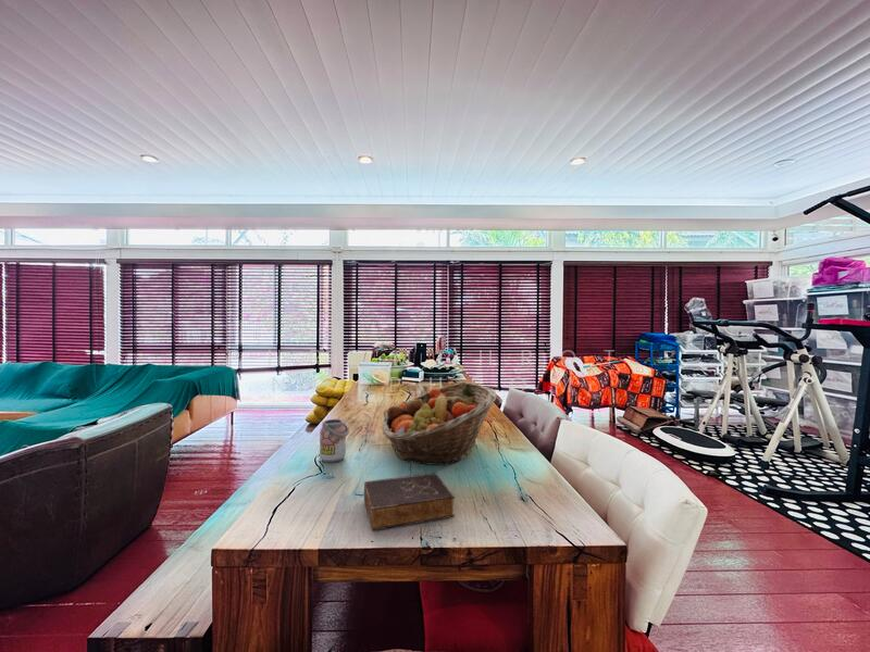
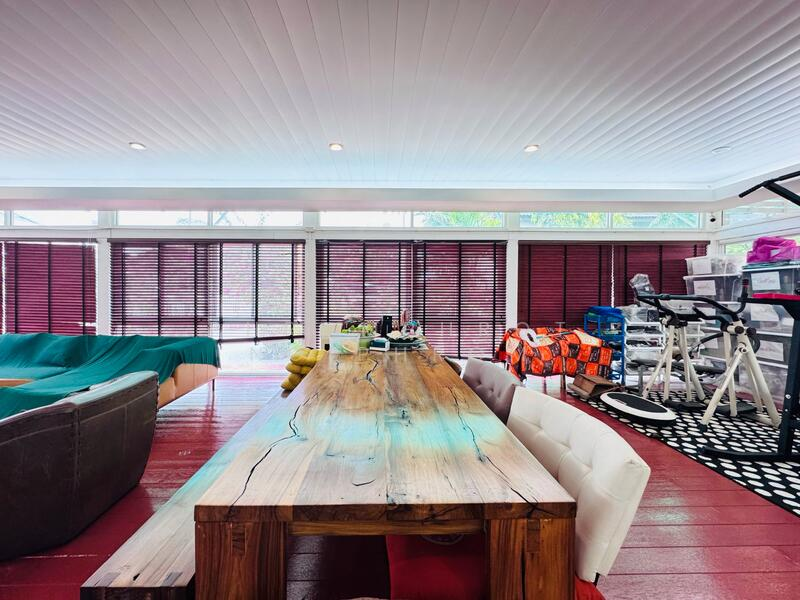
- fruit basket (437, 417)
- book (407, 498)
- beverage can (334, 439)
